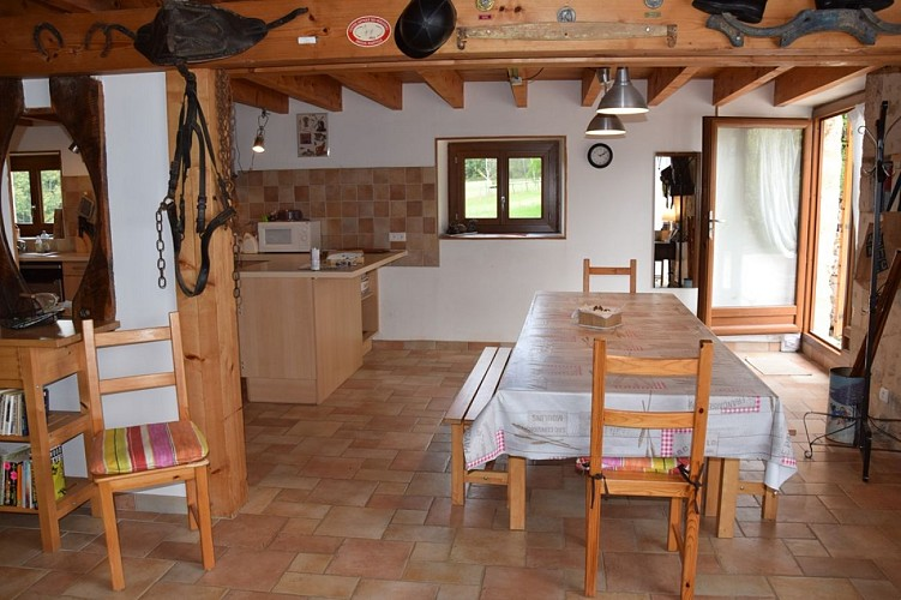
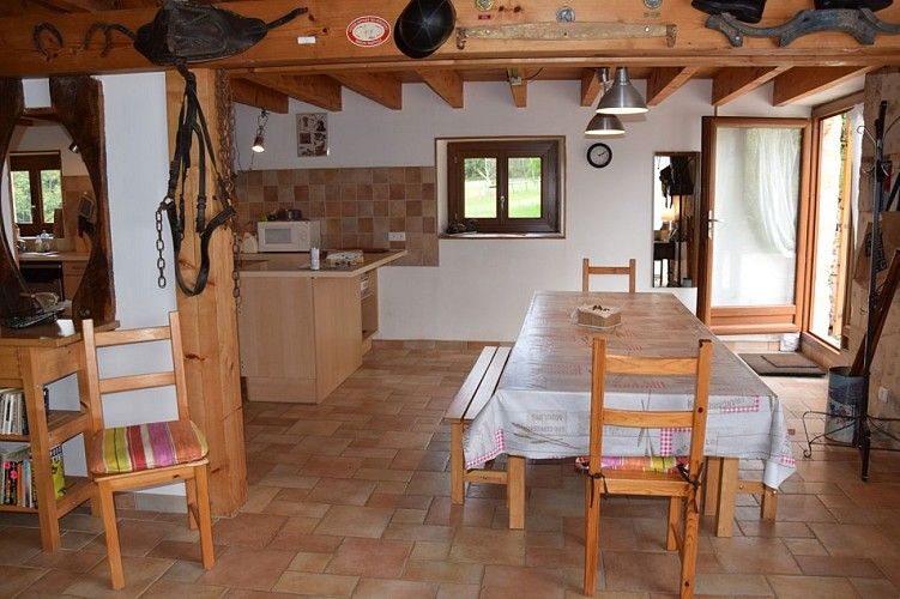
+ doormat (778, 362)
